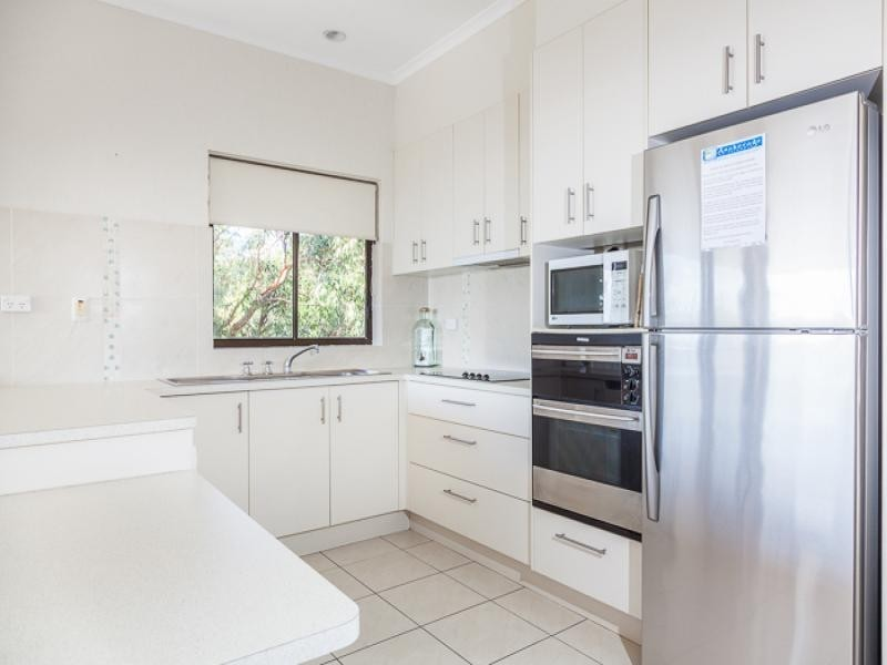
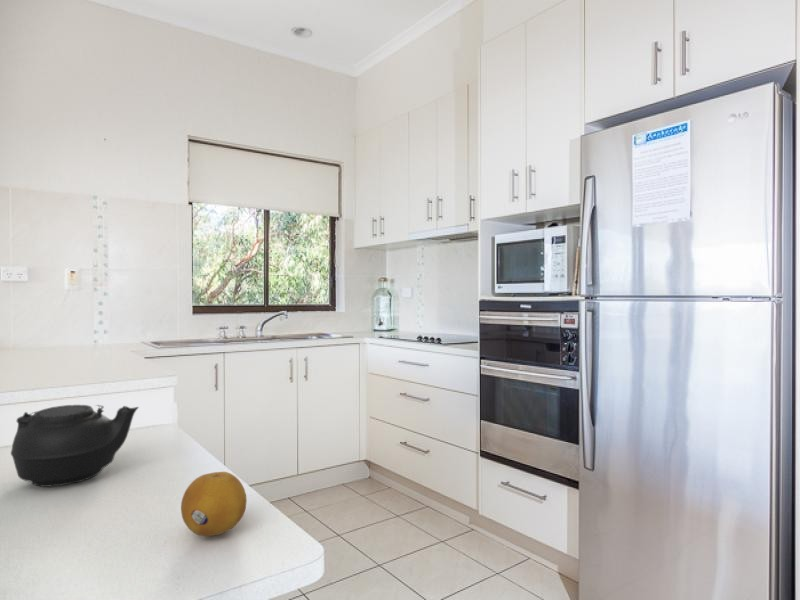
+ fruit (214, 503)
+ teapot (77, 442)
